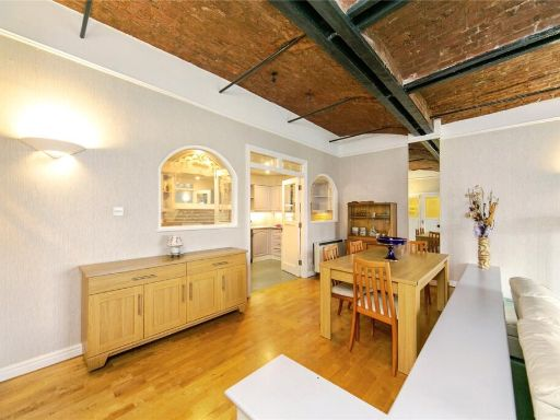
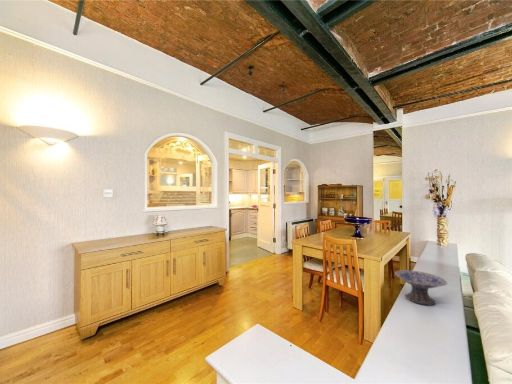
+ decorative bowl (419, 287)
